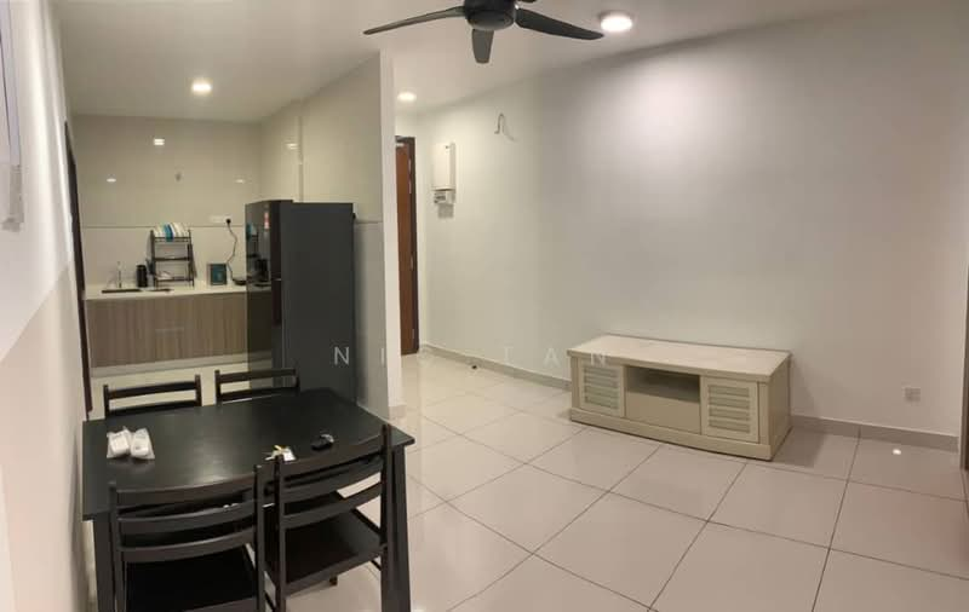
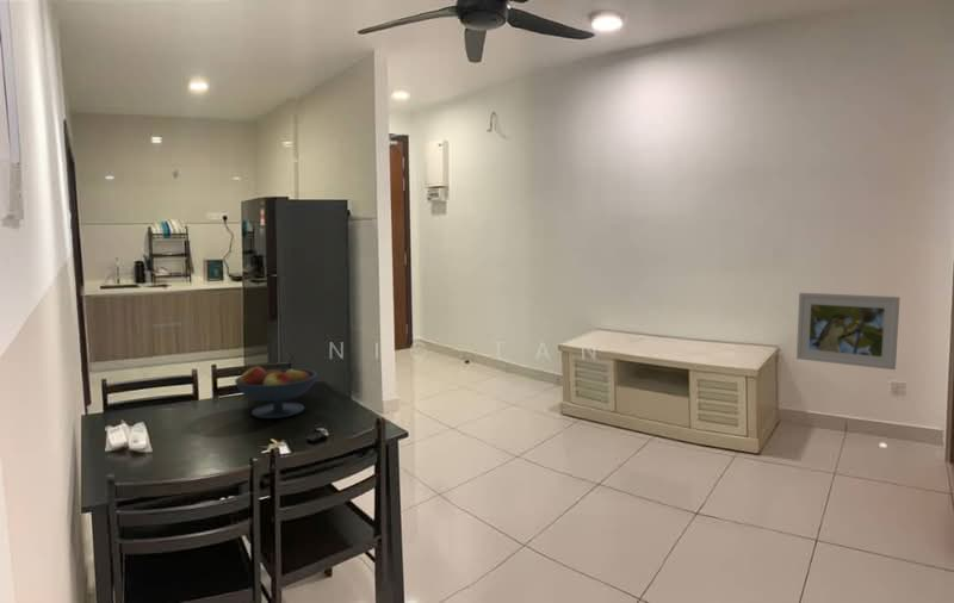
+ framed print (844, 329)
+ fruit bowl (277, 387)
